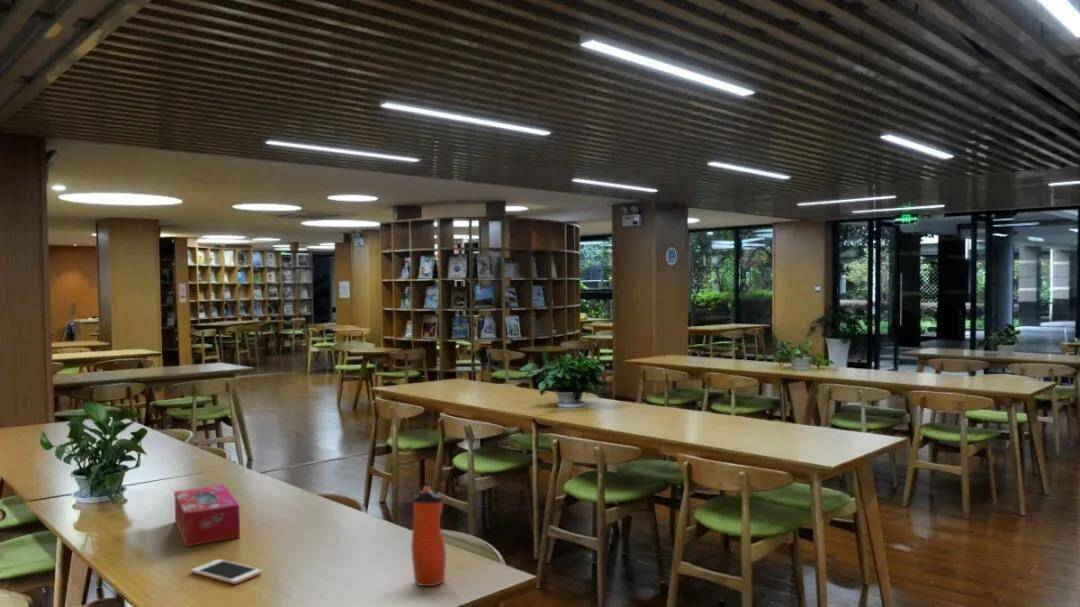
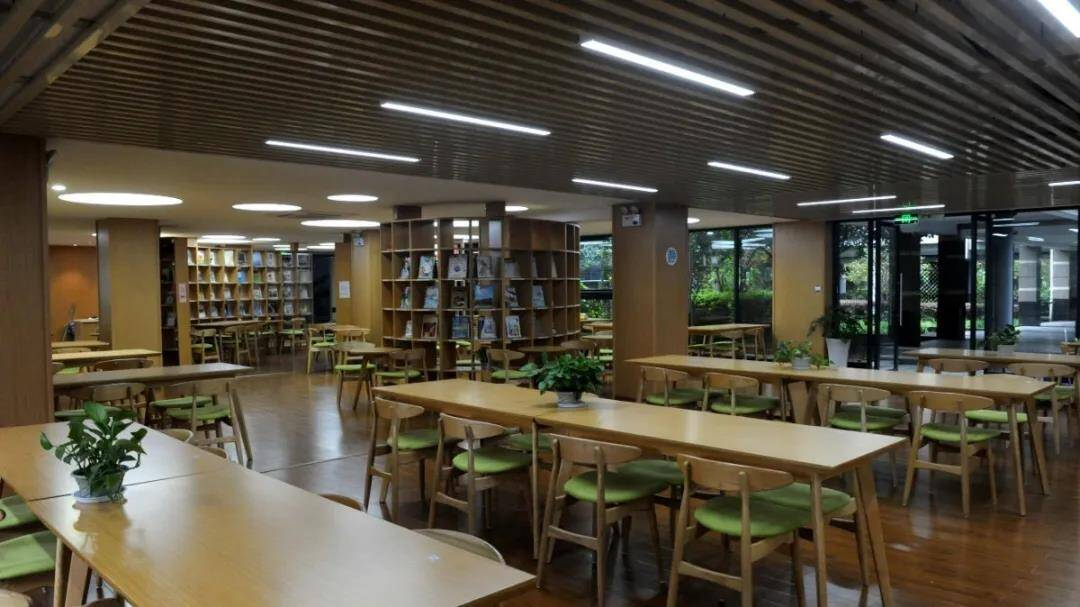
- tissue box (206, 513)
- cell phone (226, 571)
- water bottle (428, 533)
